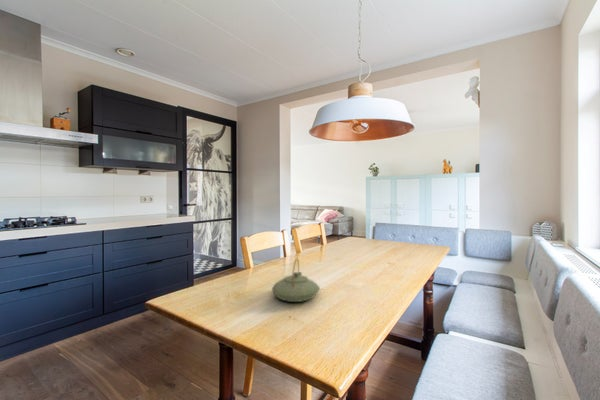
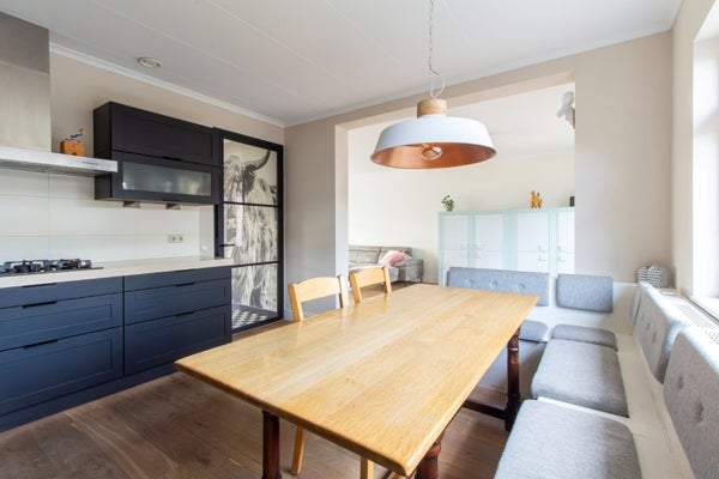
- teapot (296, 277)
